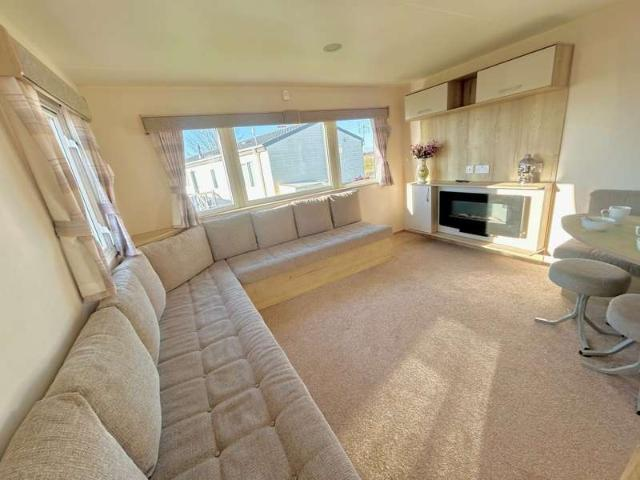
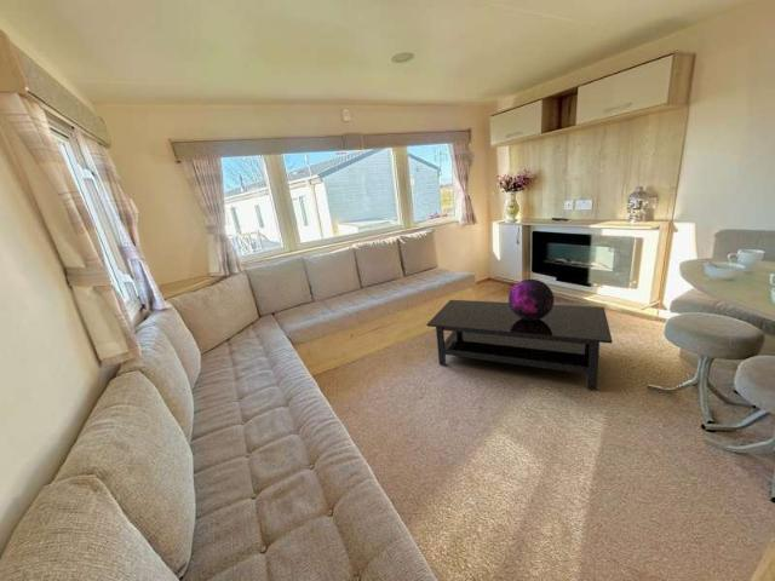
+ coffee table (513, 338)
+ decorative orb (530, 299)
